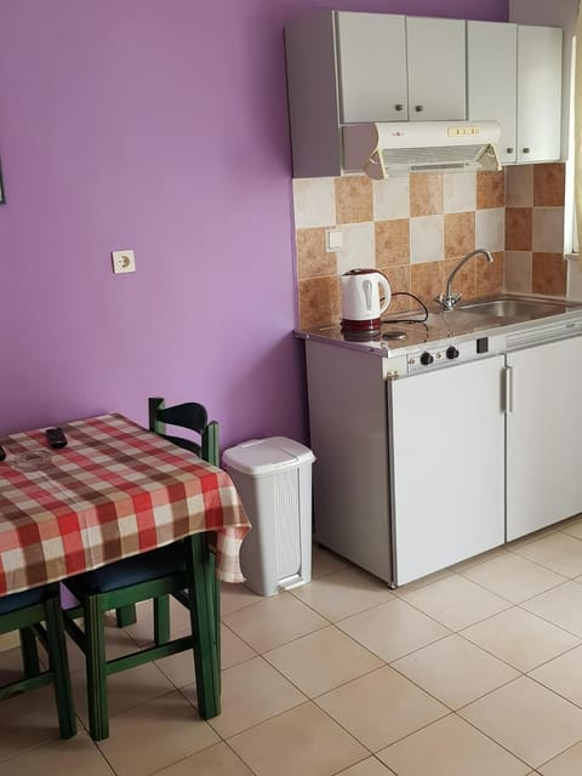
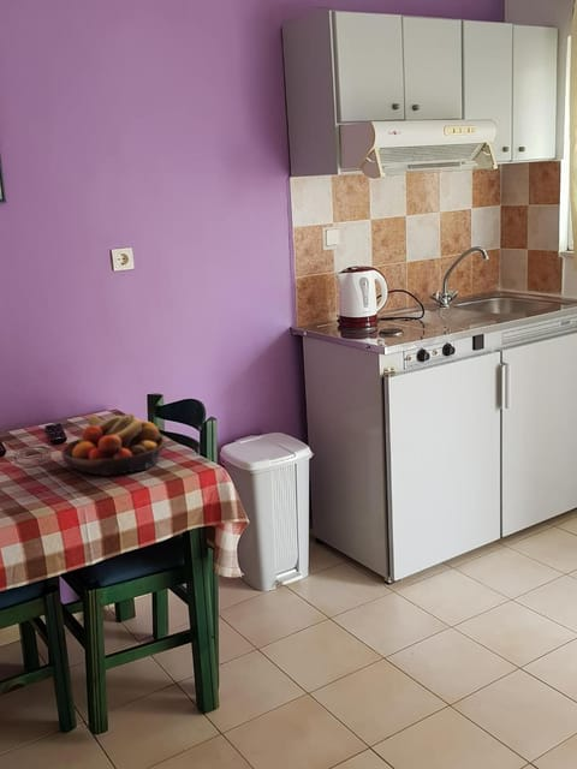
+ fruit bowl (112, 440)
